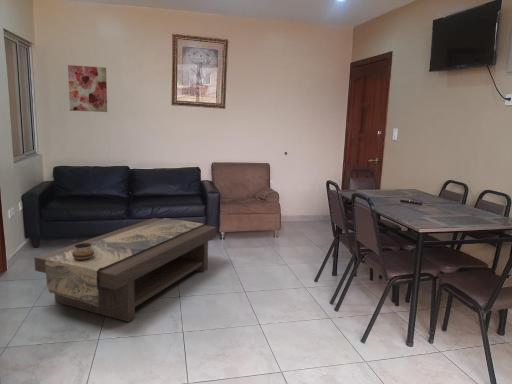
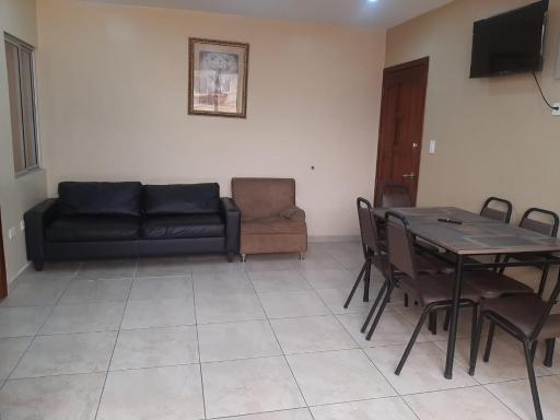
- decorative bowl (83, 251)
- coffee table (140, 260)
- wall art (88, 89)
